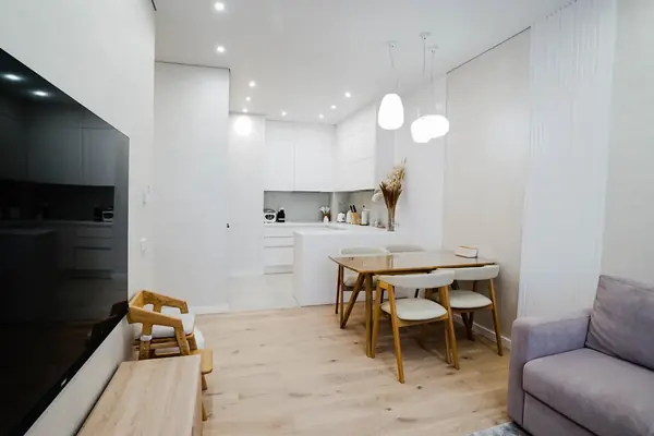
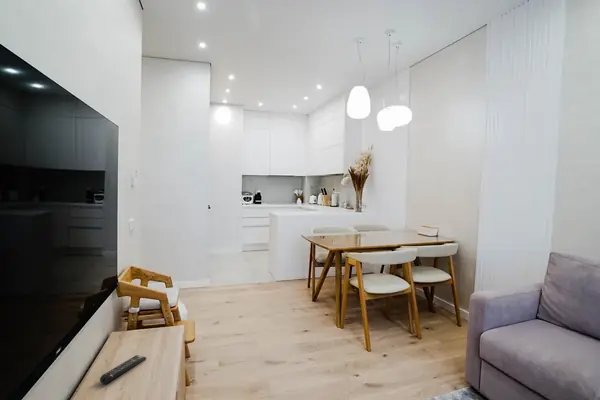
+ remote control (124, 367)
